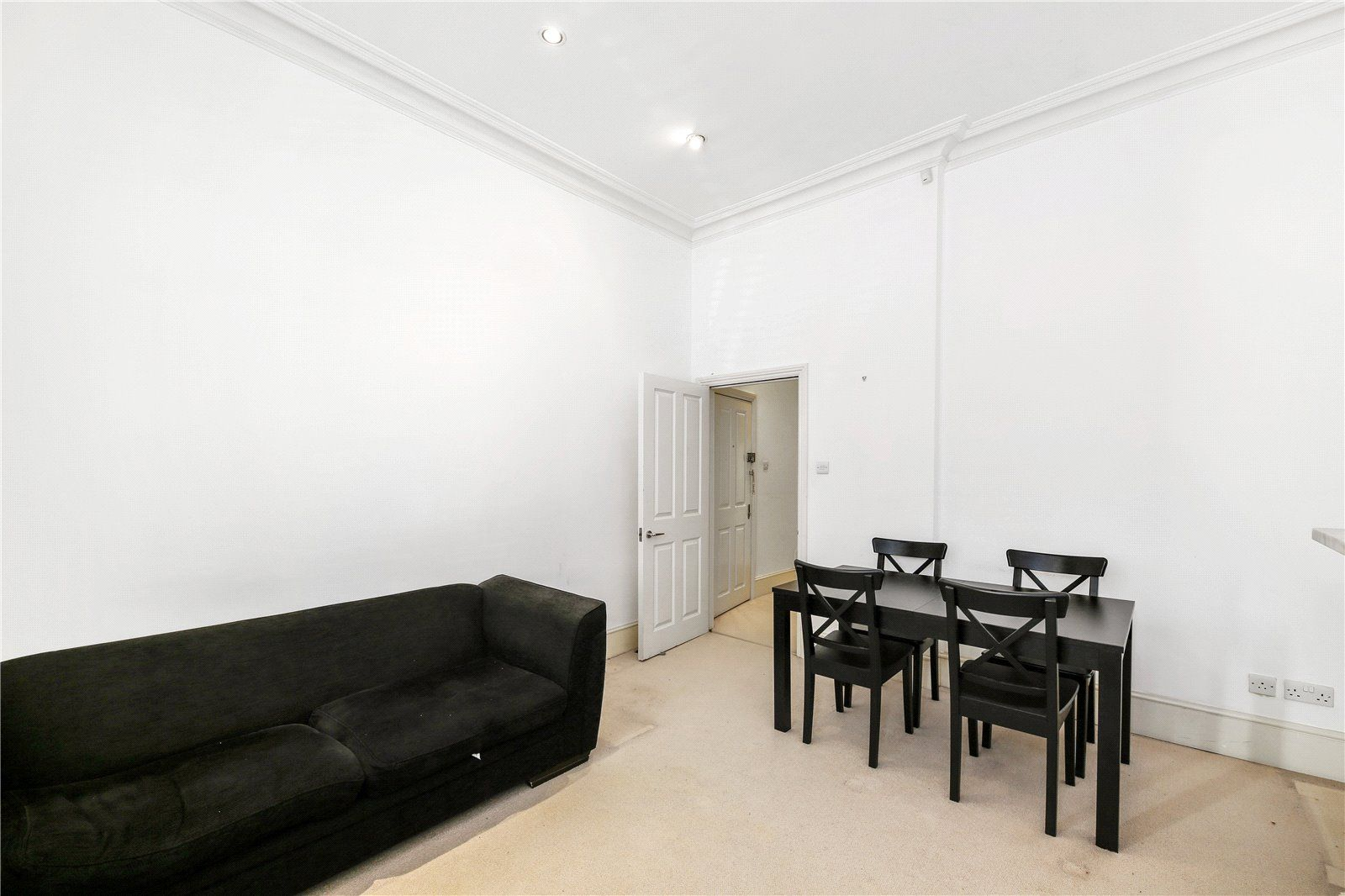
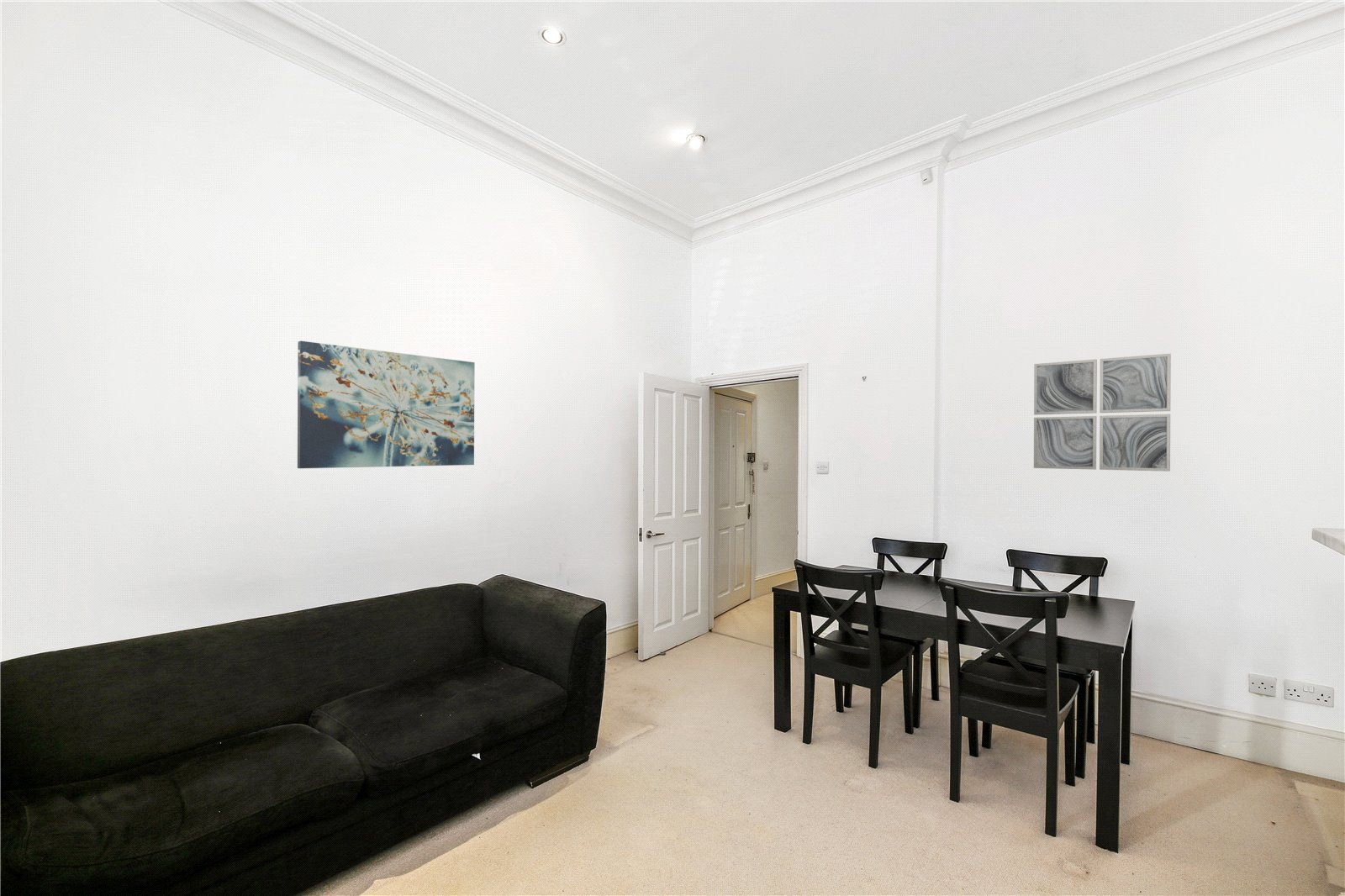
+ wall art (395, 409)
+ wall art (1100, 416)
